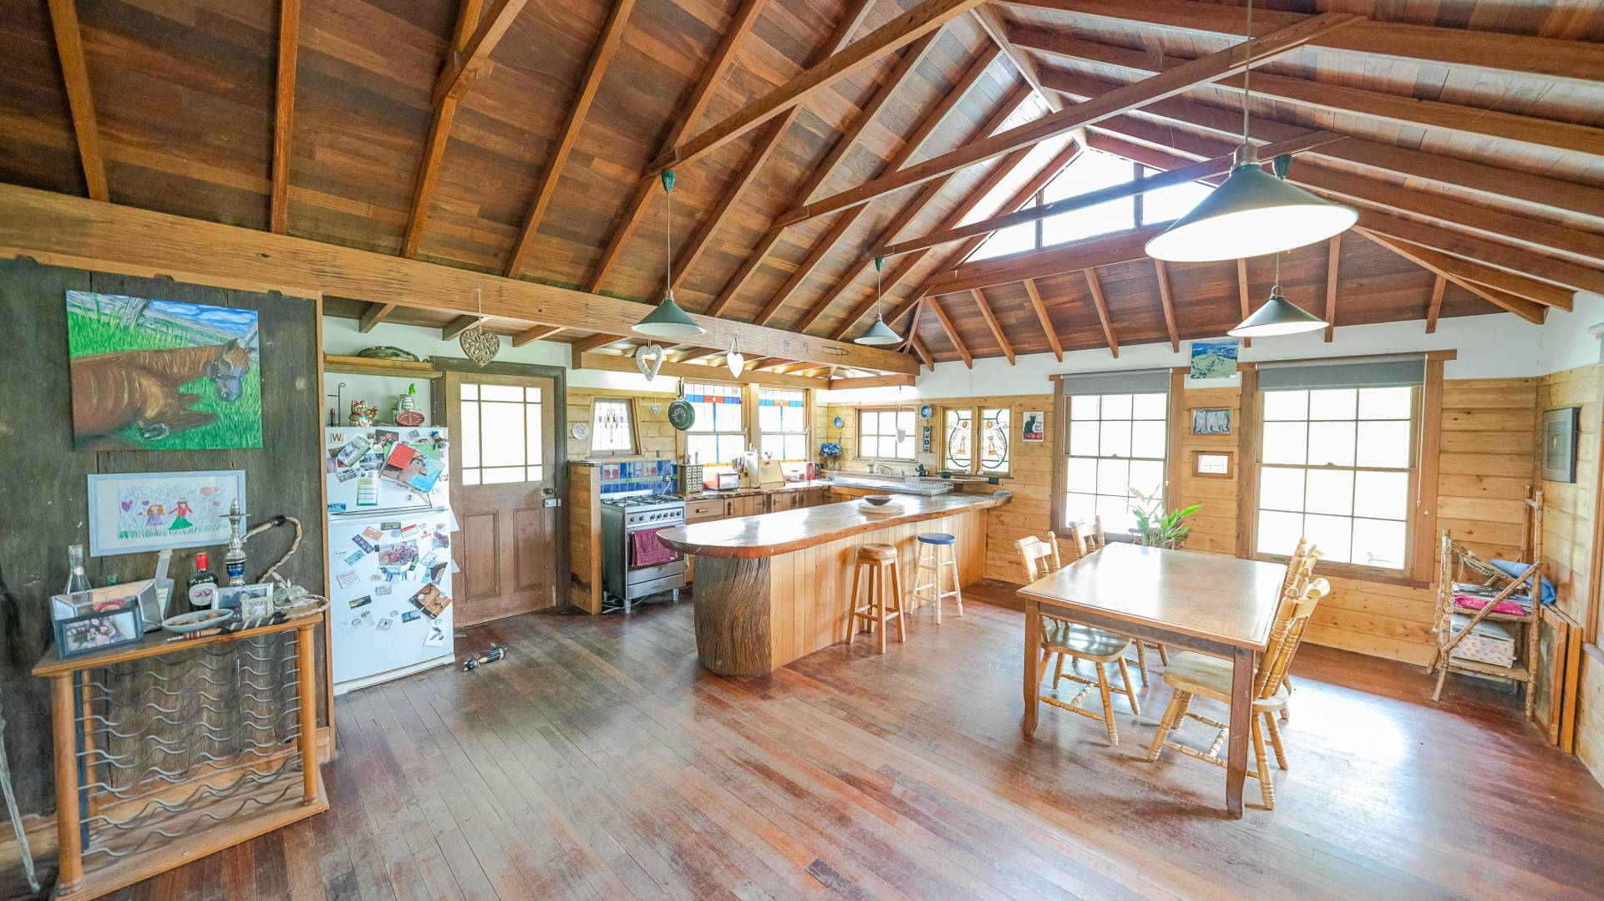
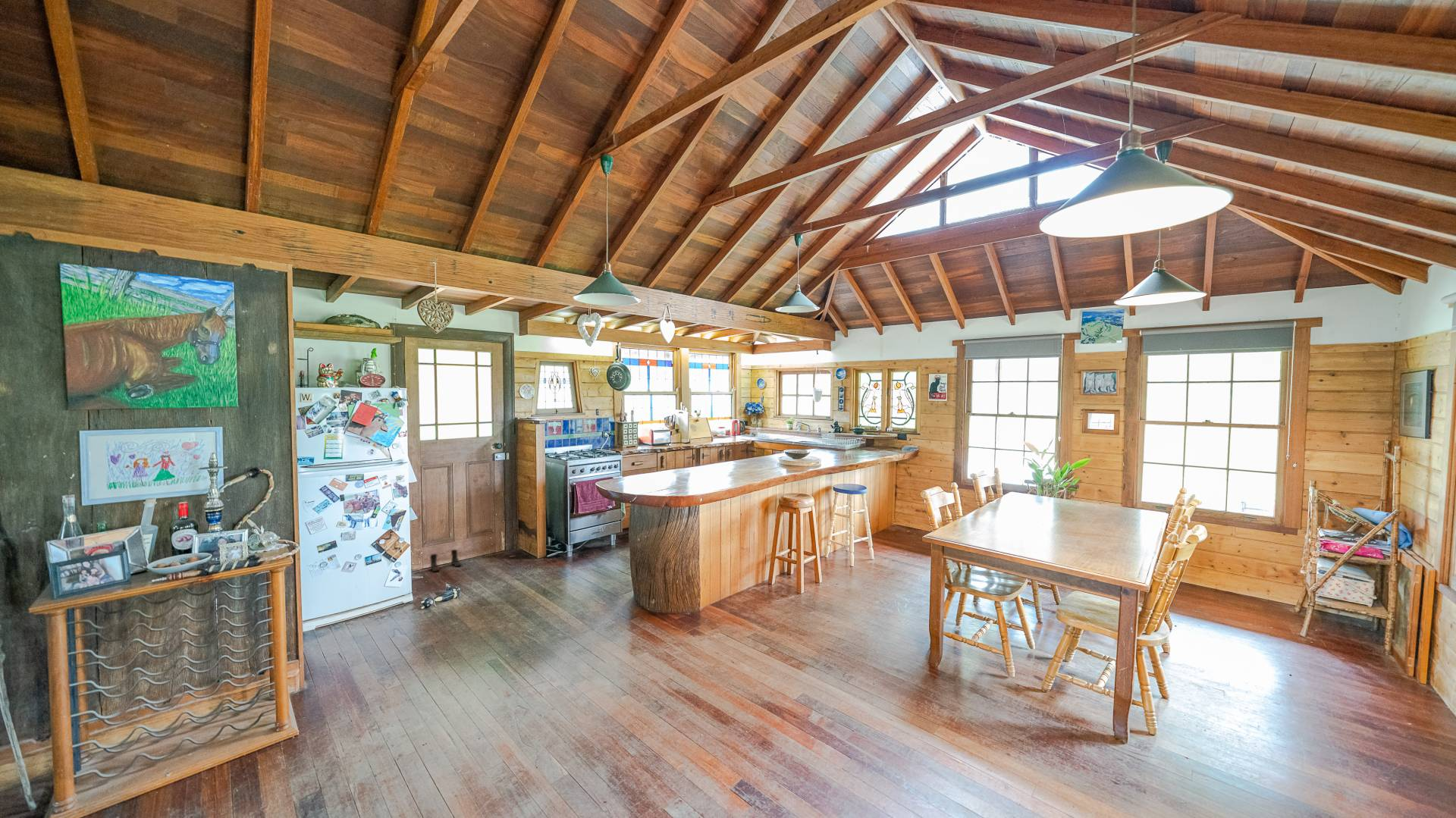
+ boots (451, 560)
